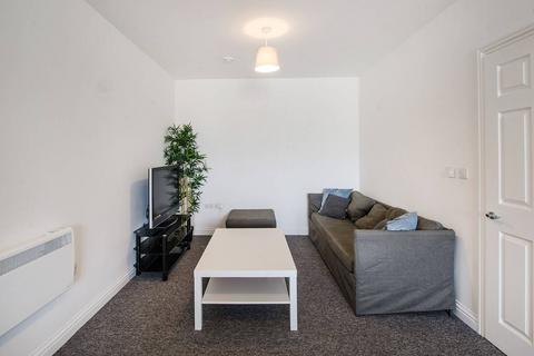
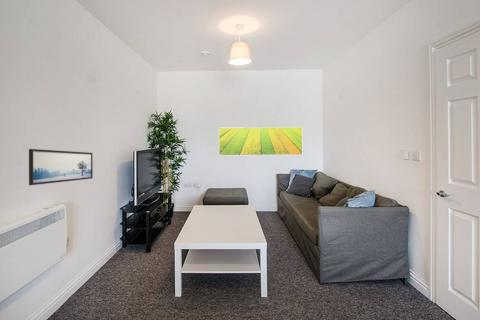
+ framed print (260, 141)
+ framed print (66, 166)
